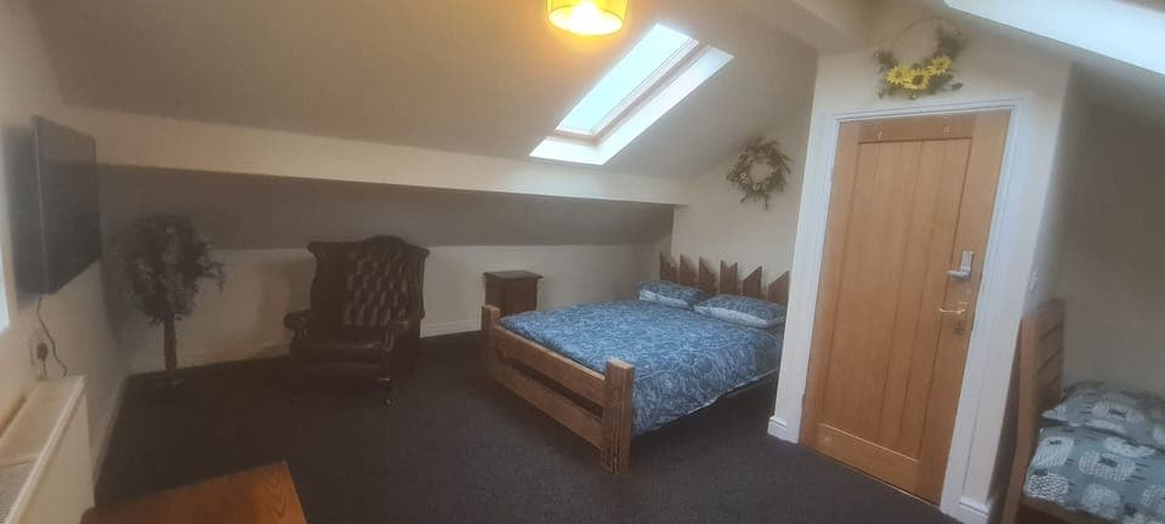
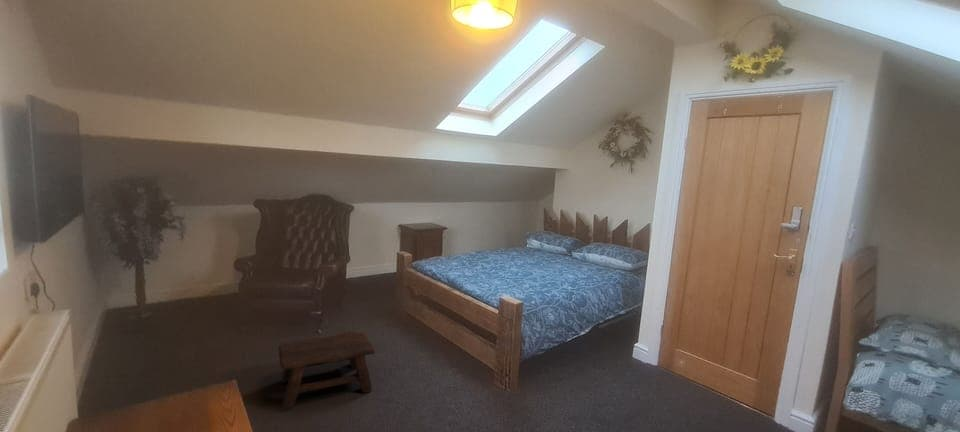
+ stool (326, 363)
